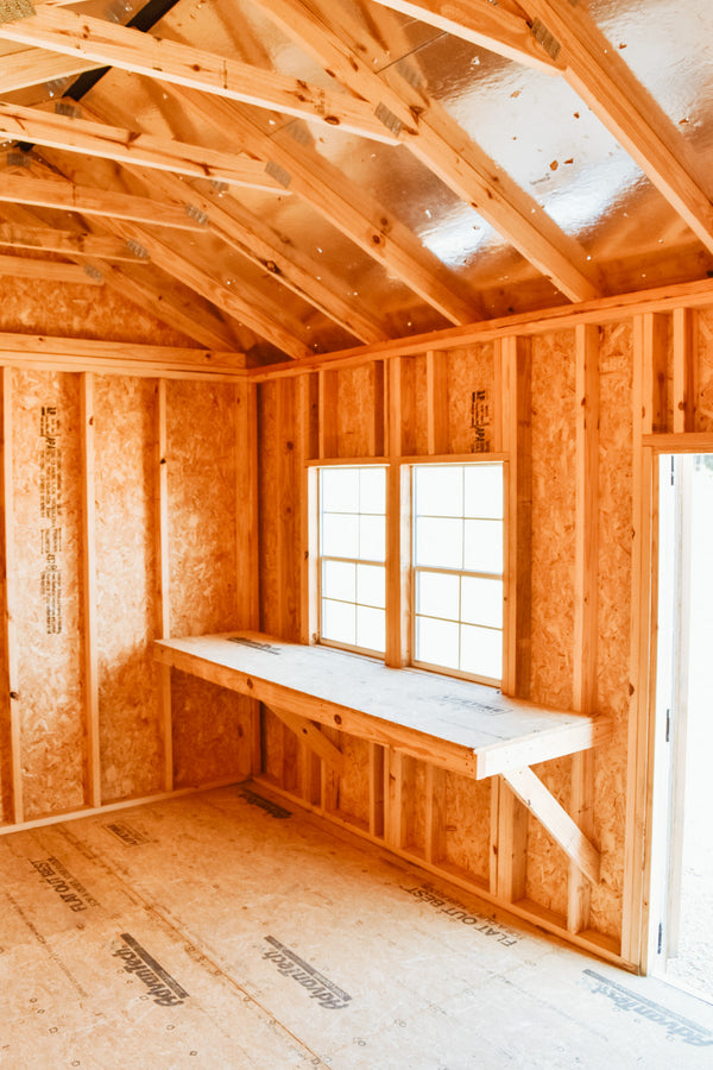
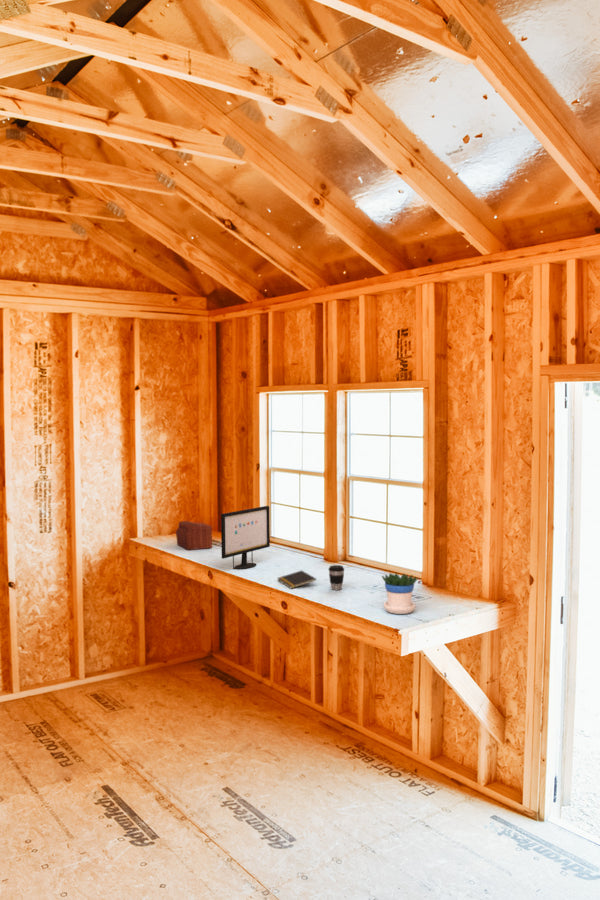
+ coffee cup (336, 577)
+ sewing box (194, 533)
+ flowerpot (399, 593)
+ computer monitor (246, 538)
+ notepad (296, 579)
